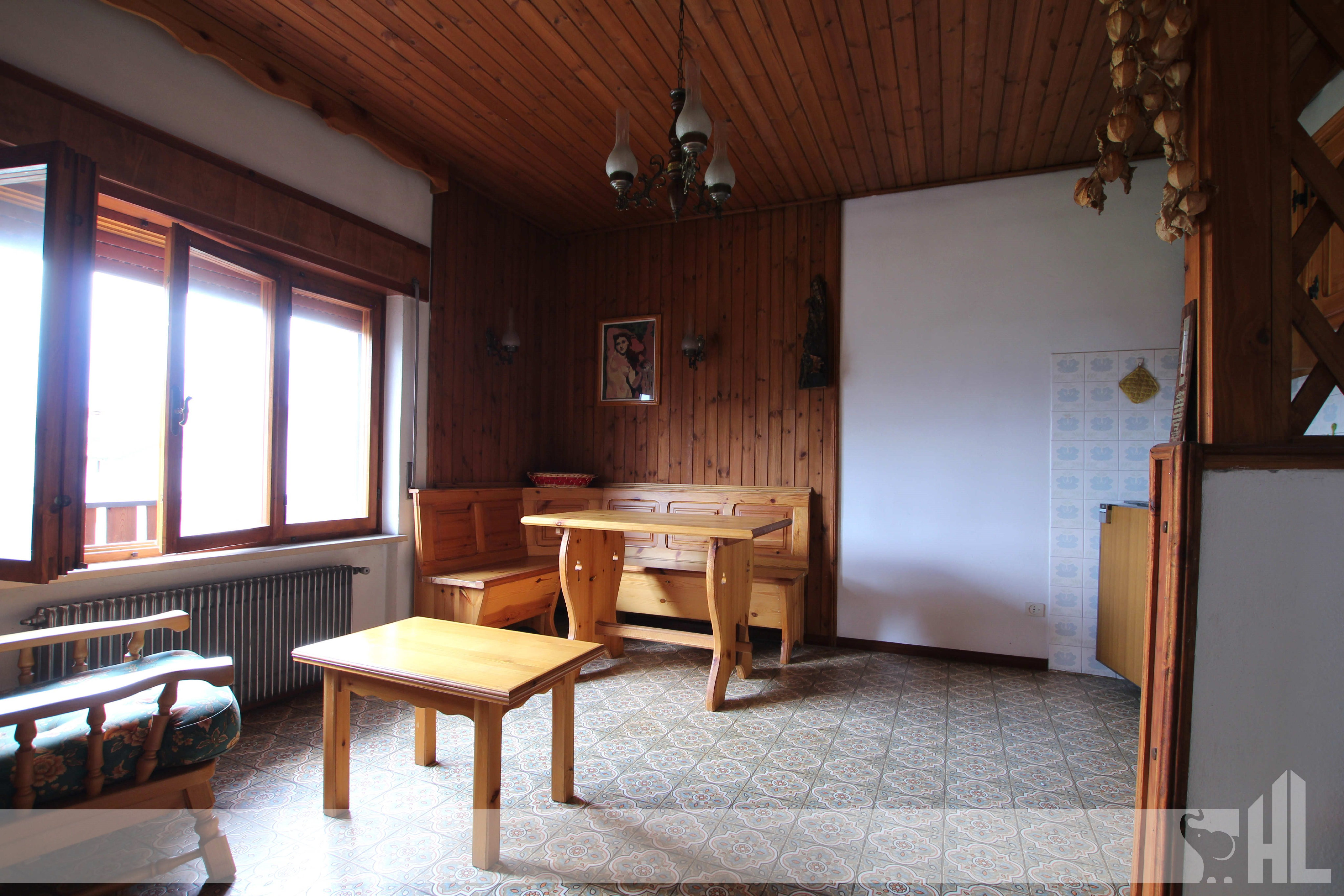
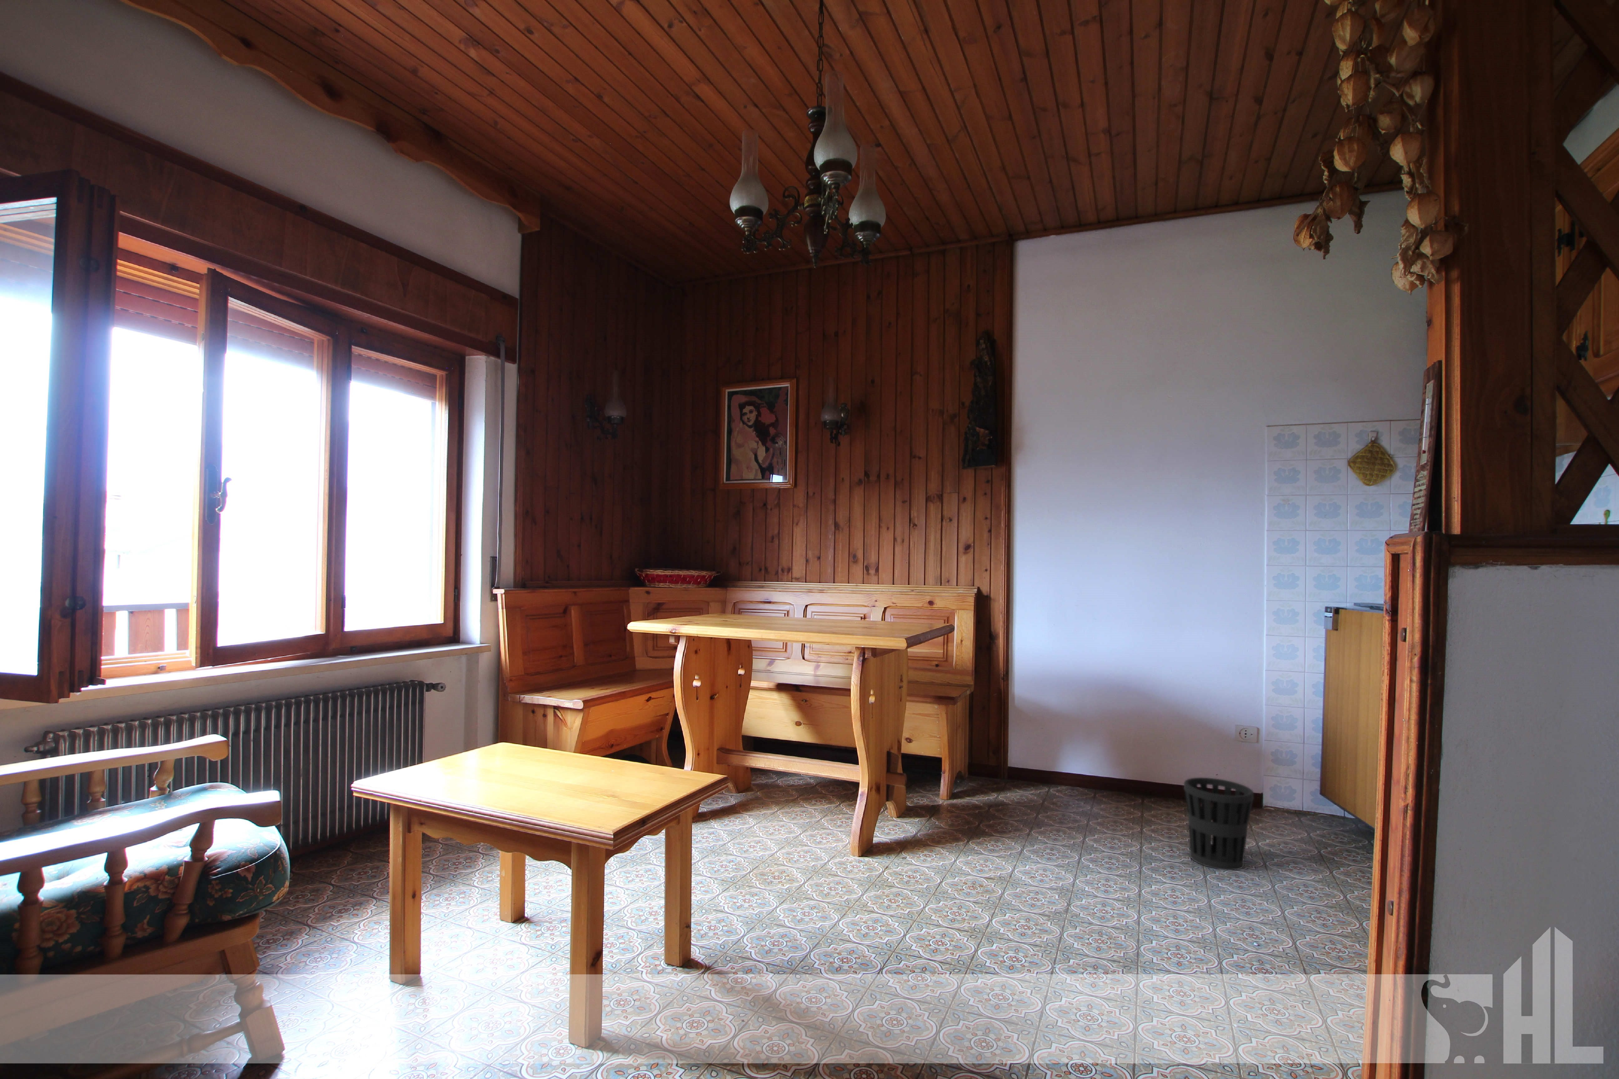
+ wastebasket (1217, 824)
